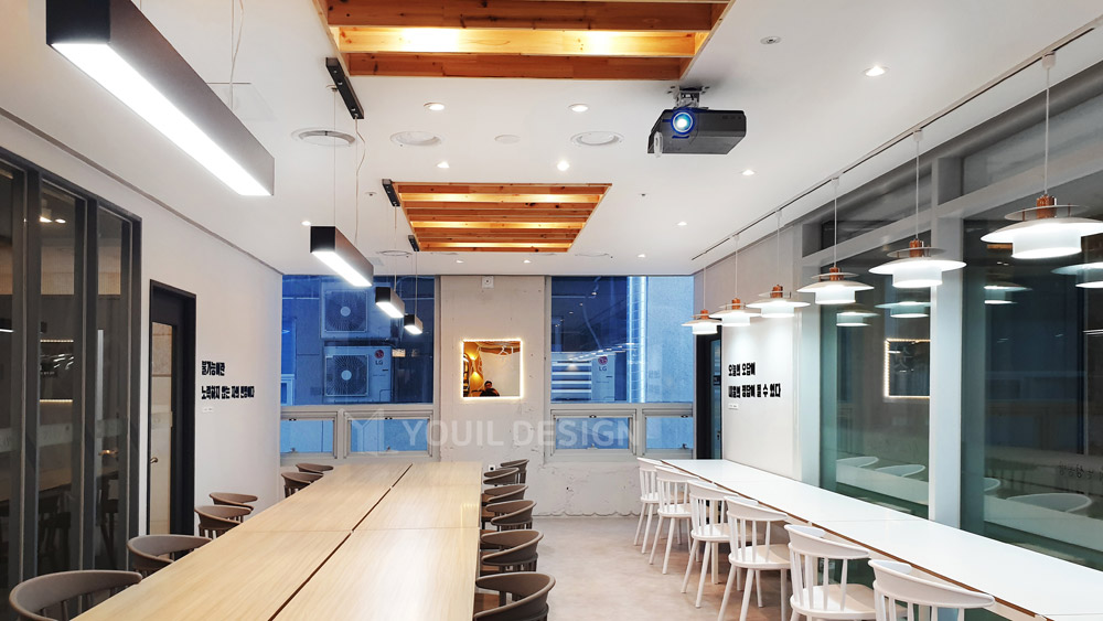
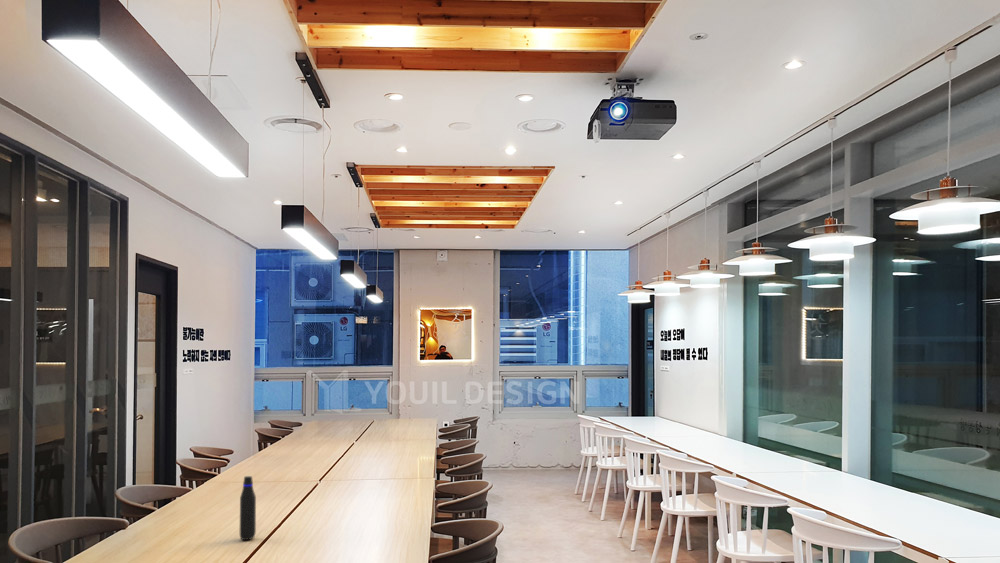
+ water bottle (247, 508)
